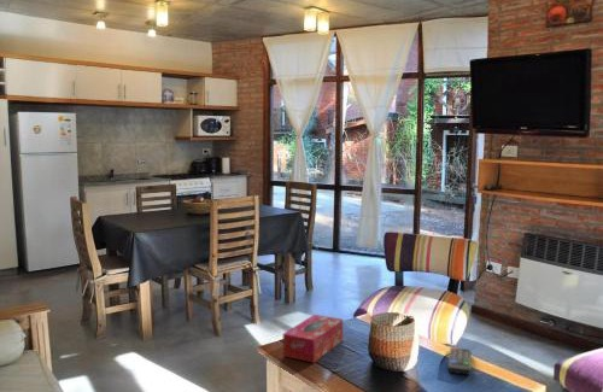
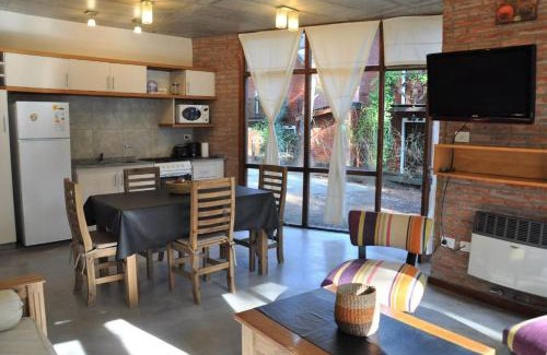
- tissue box (314, 337)
- remote control (459, 359)
